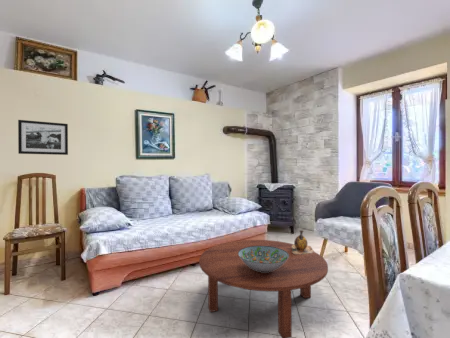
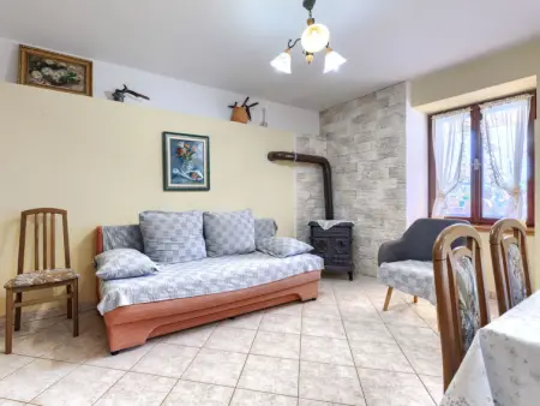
- picture frame (44, 138)
- vase (301, 240)
- coffee table (261, 279)
- decorative bowl (263, 261)
